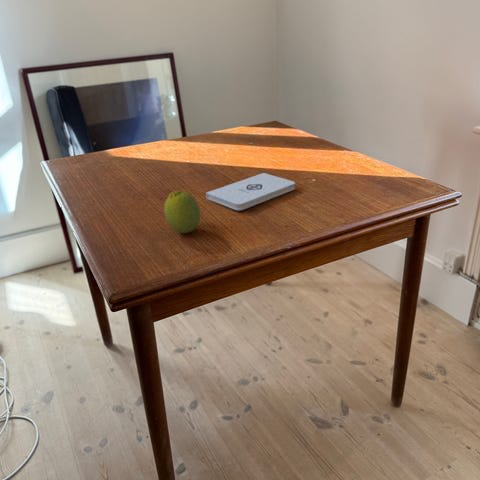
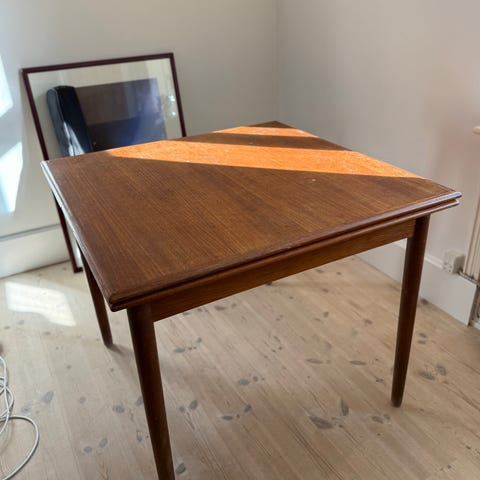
- fruit (182, 211)
- notepad (252, 190)
